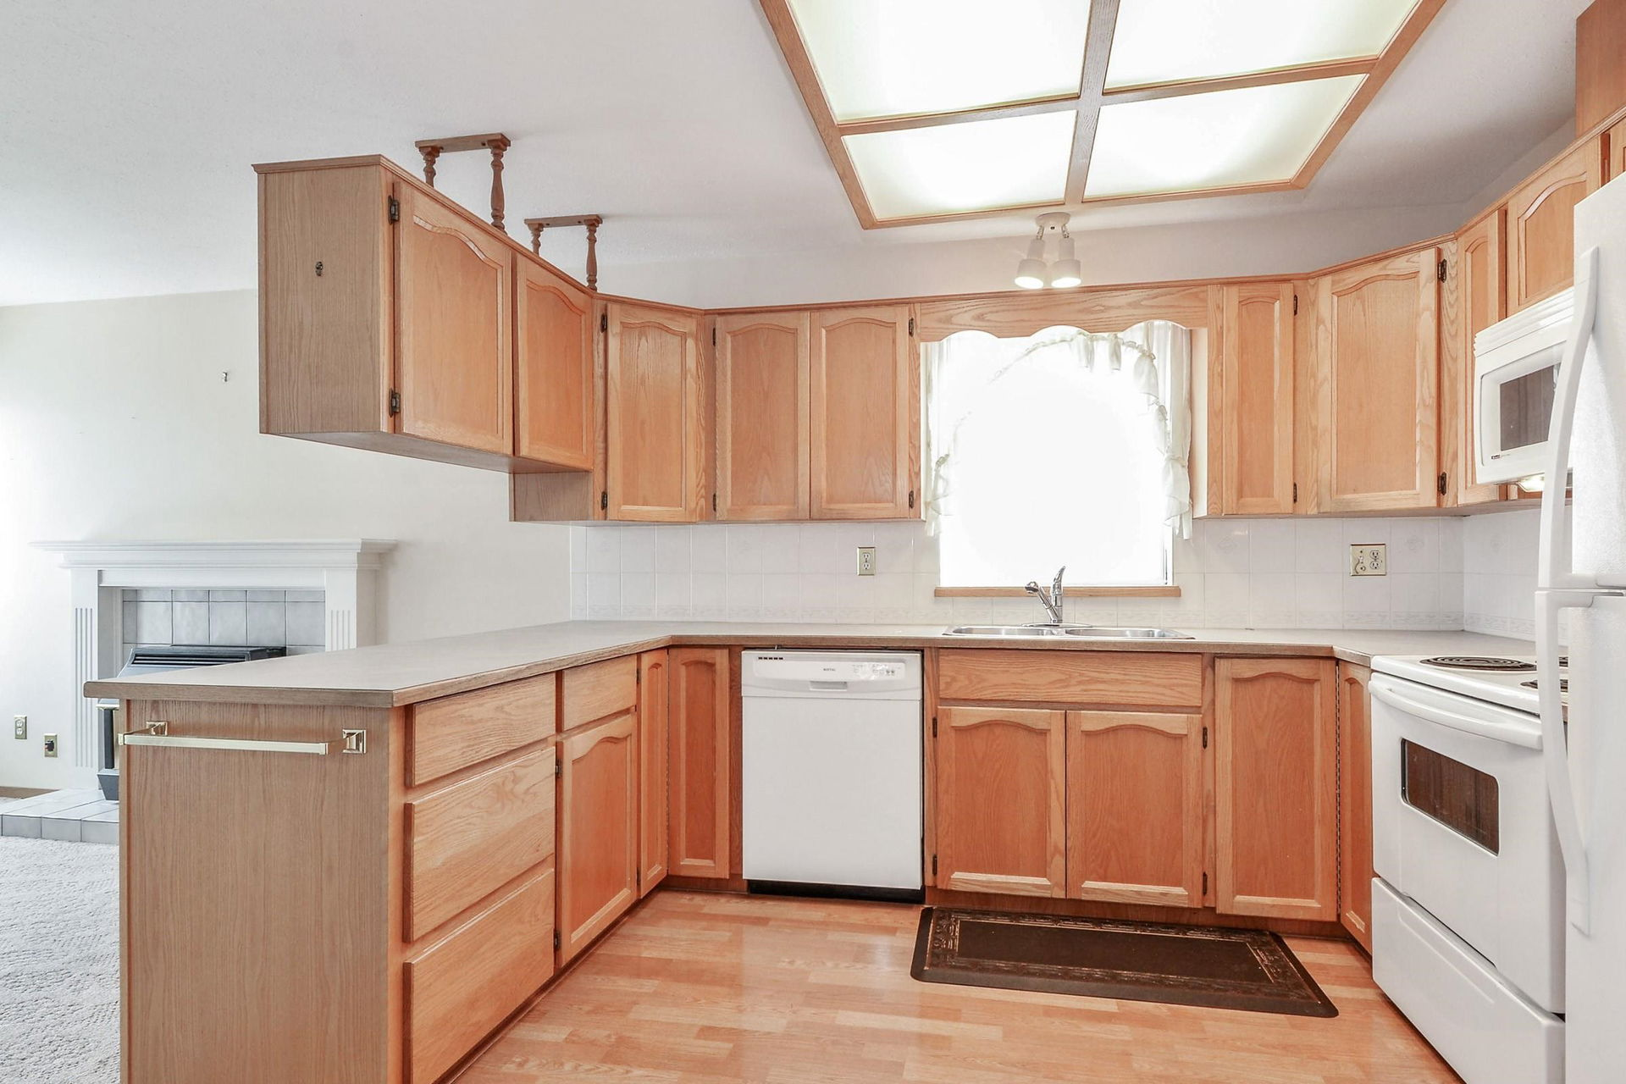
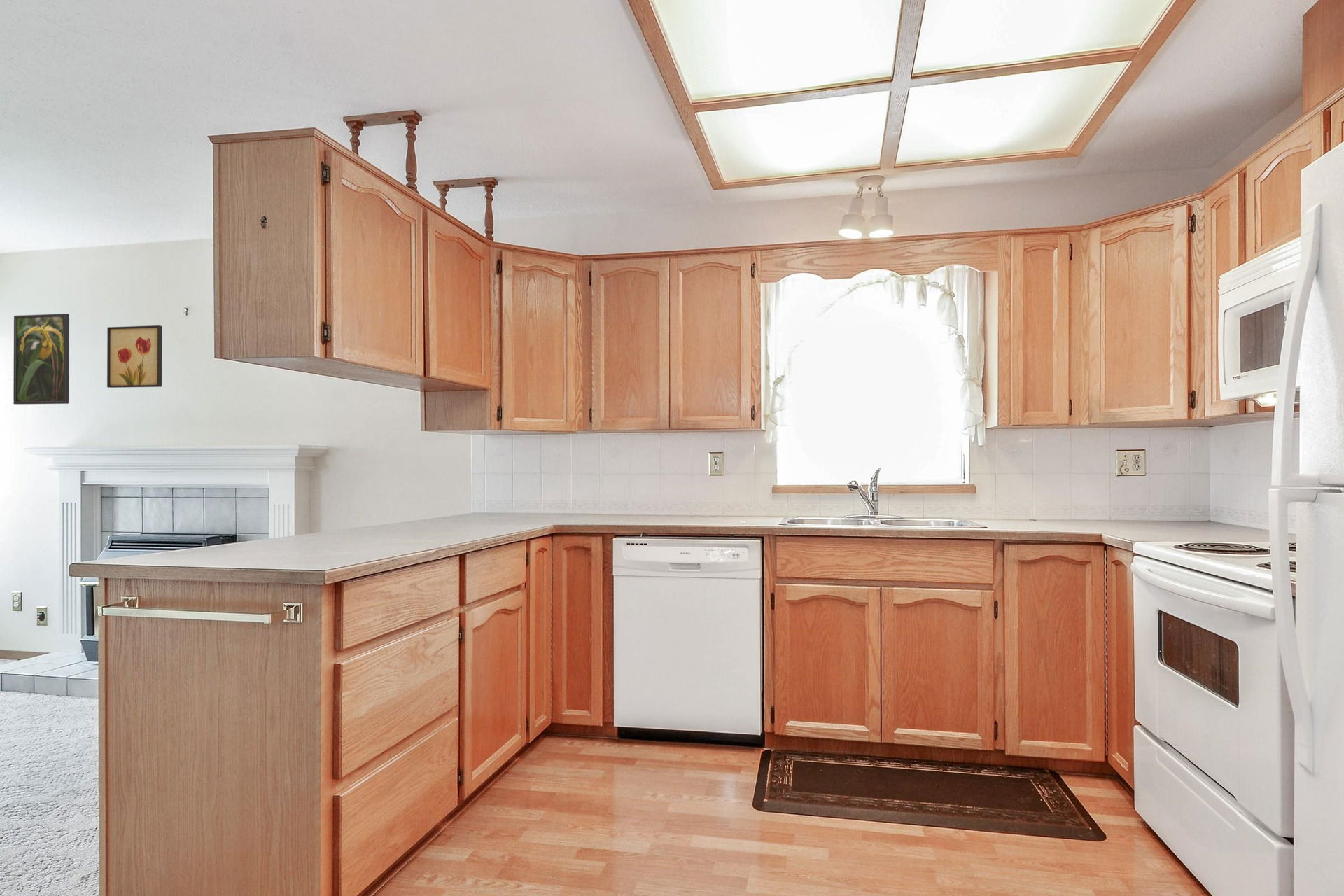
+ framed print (41, 359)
+ wall art (135, 357)
